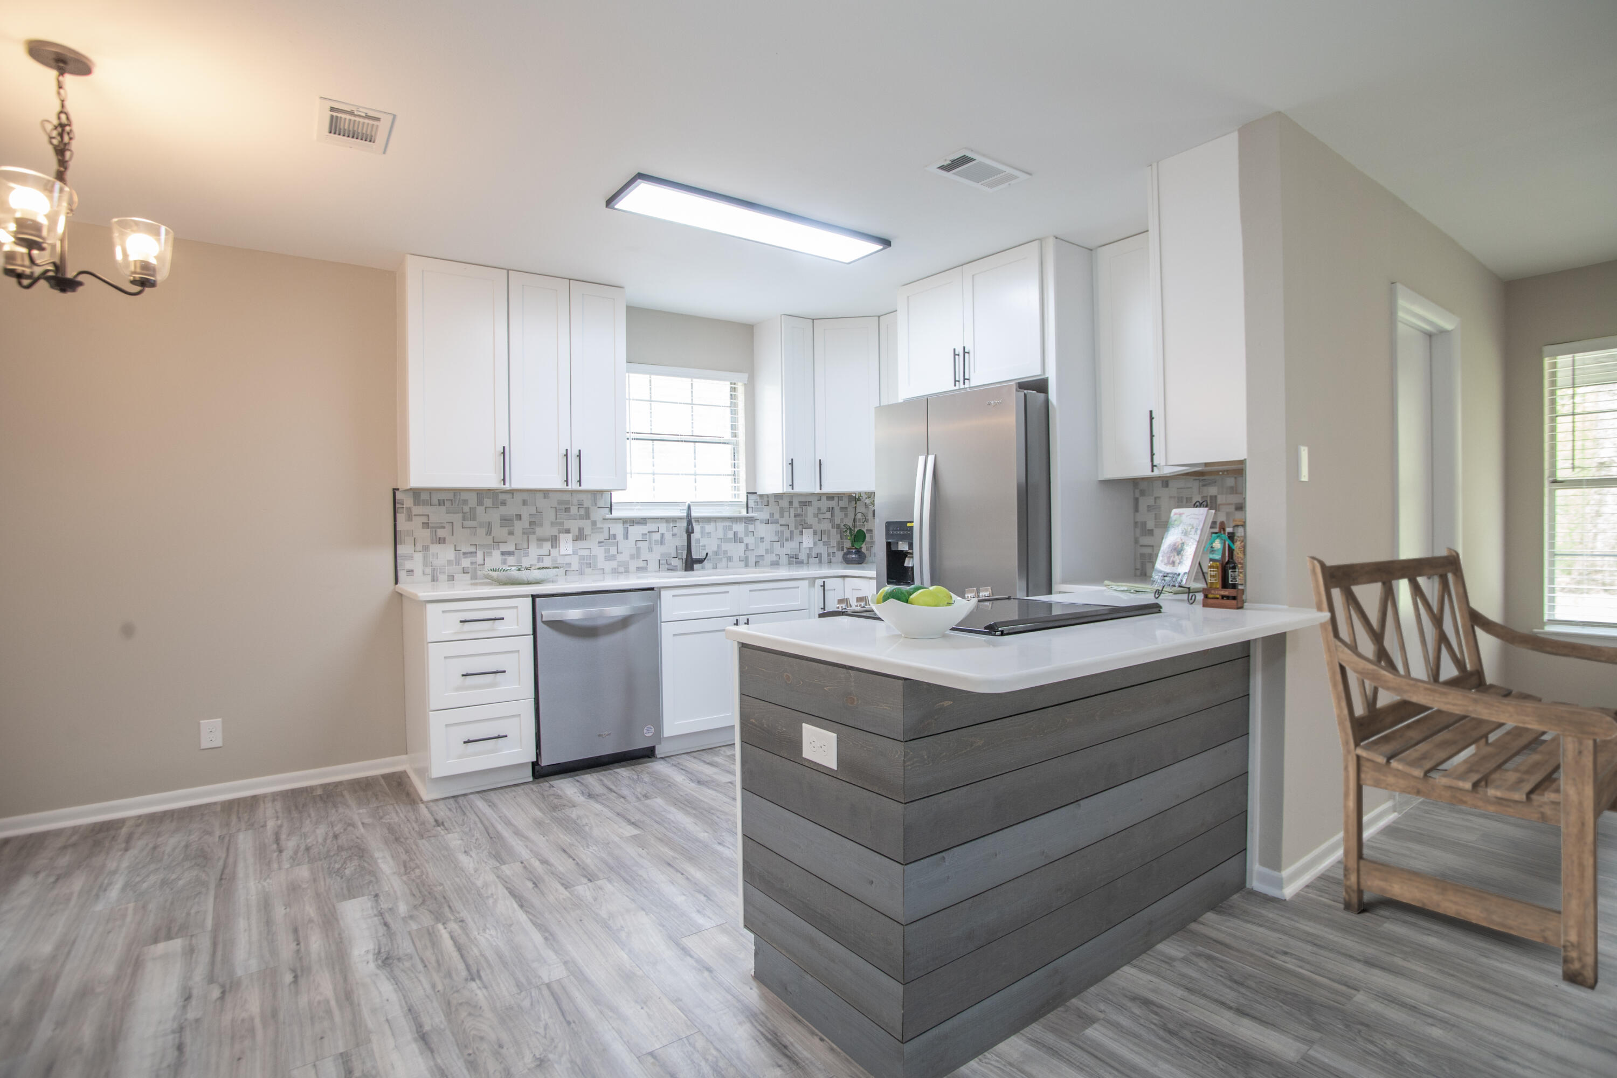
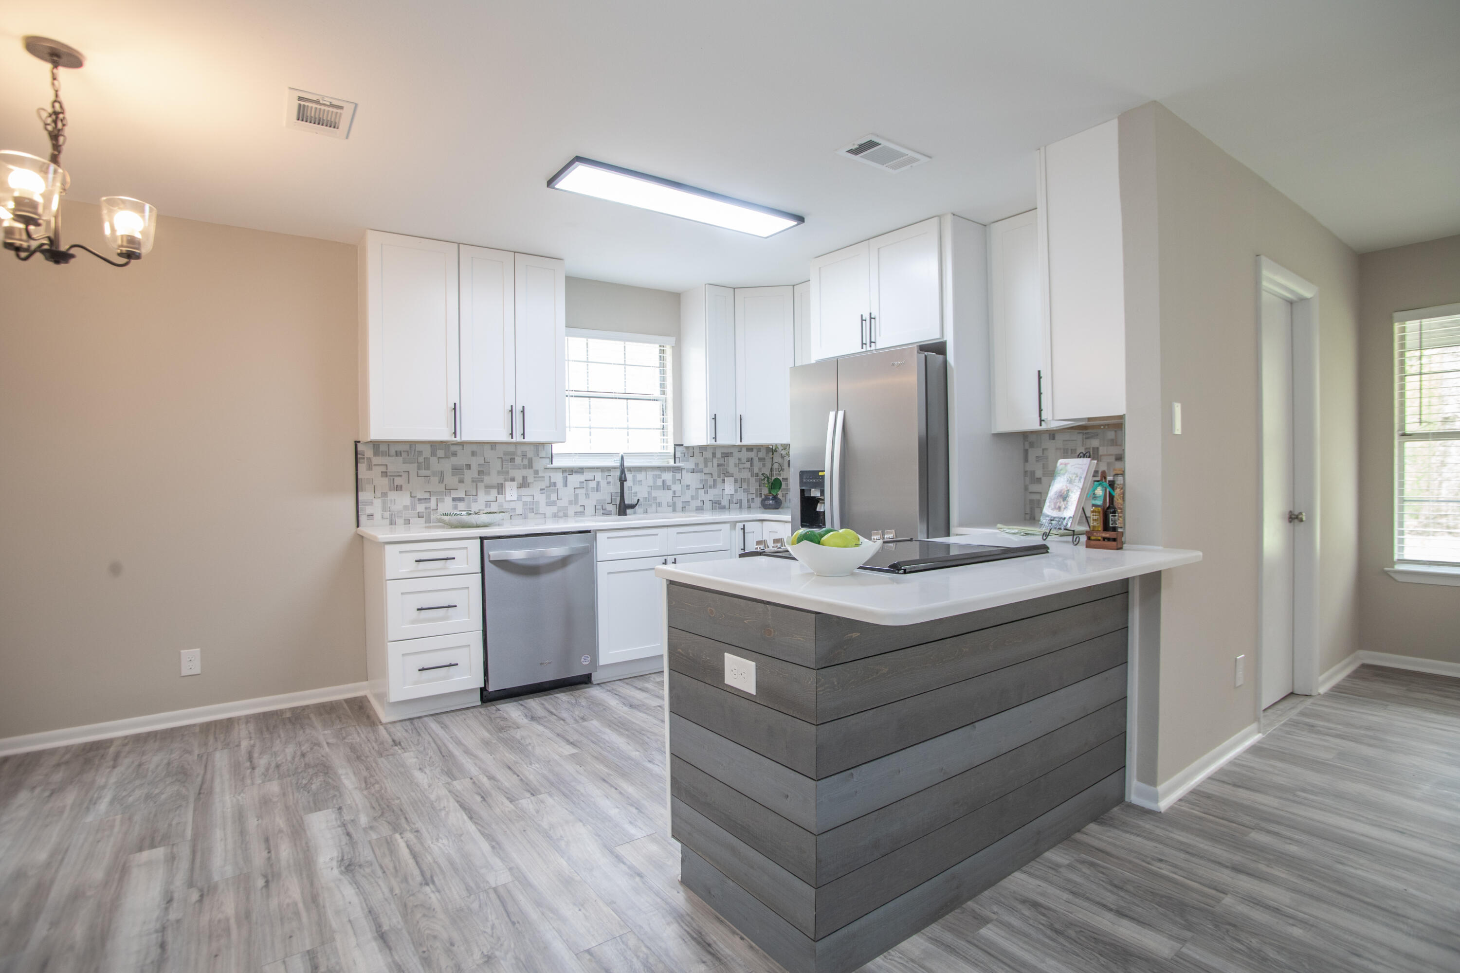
- bench (1510, 711)
